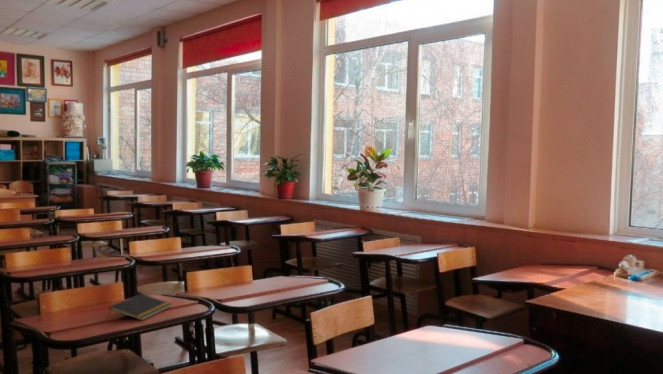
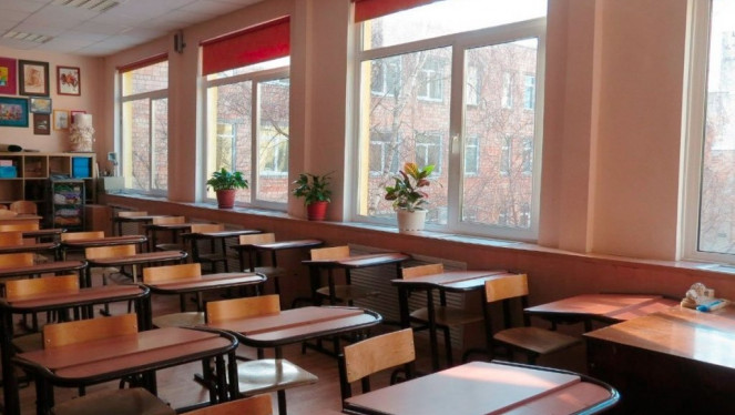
- notepad (141, 306)
